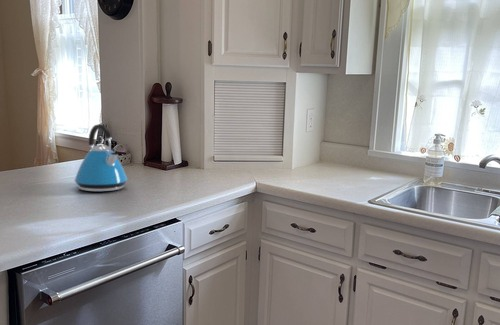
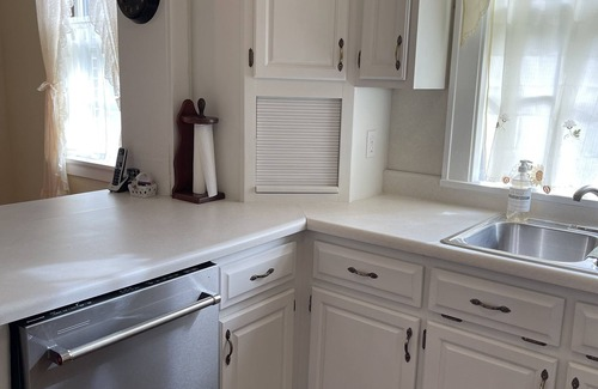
- kettle (100, 155)
